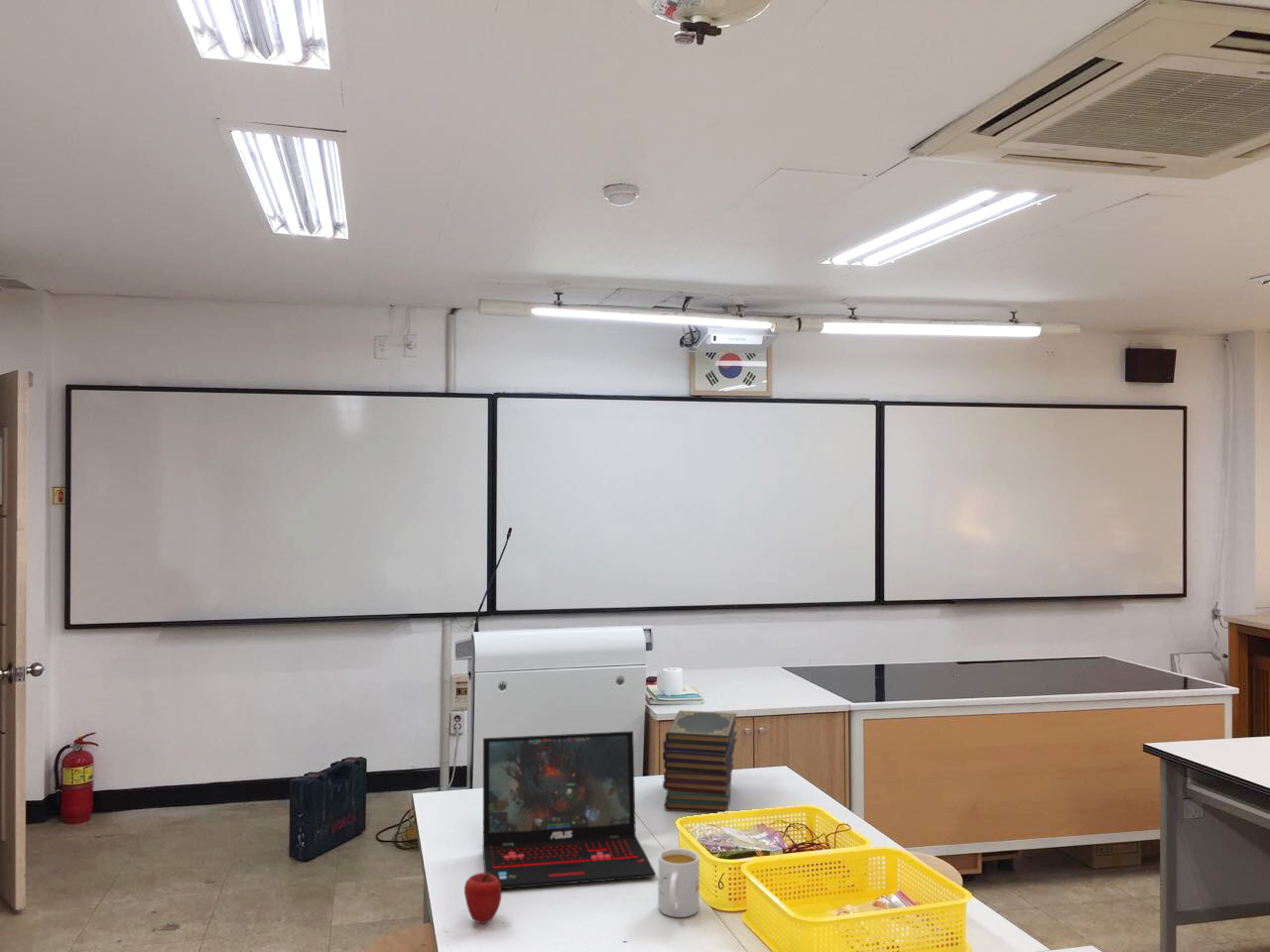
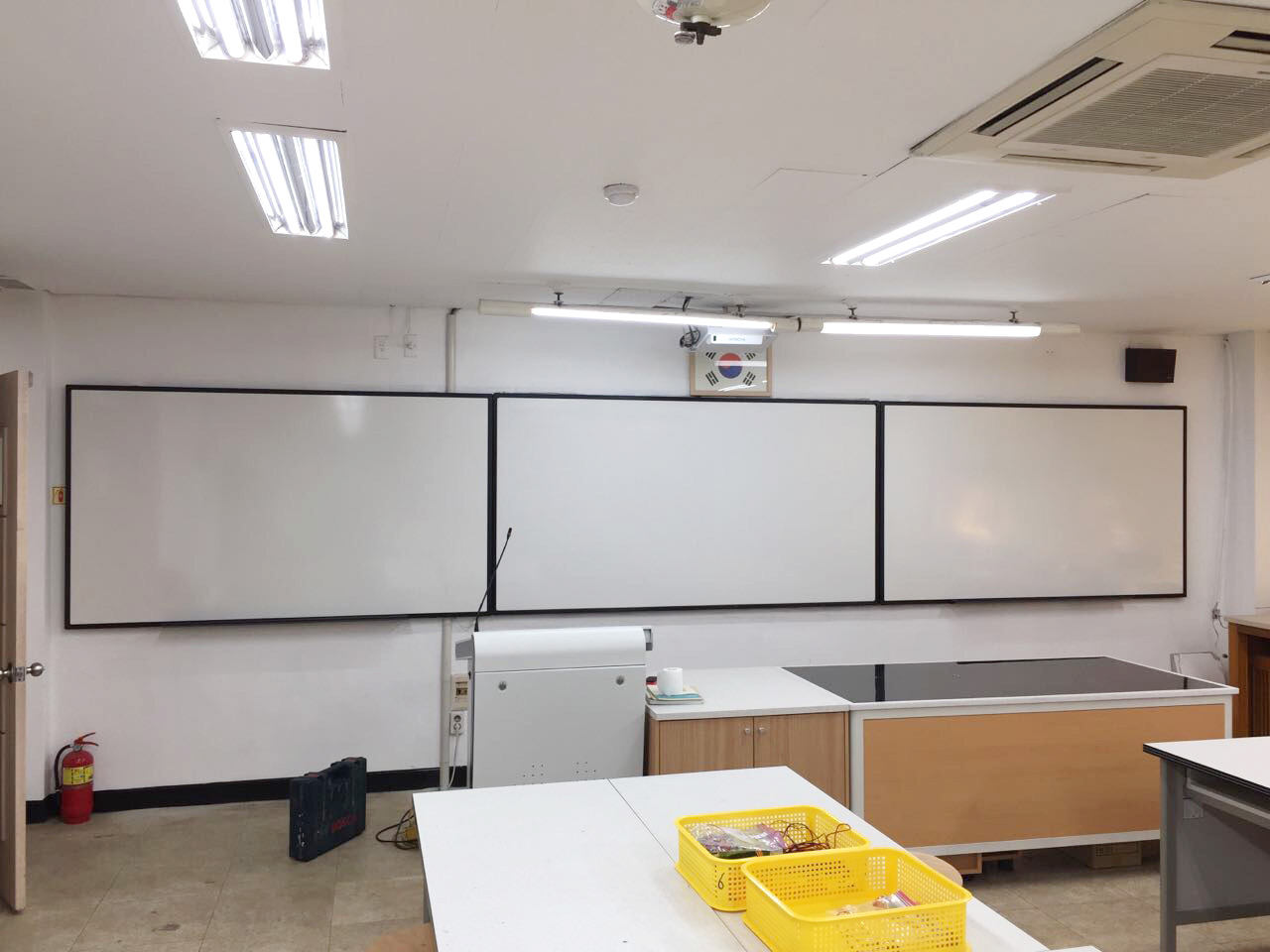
- laptop (565, 805)
- book stack (700, 760)
- mug (677, 886)
- apple (482, 896)
